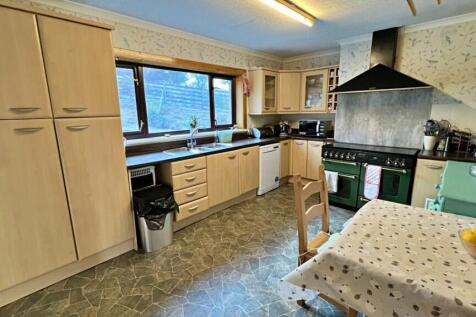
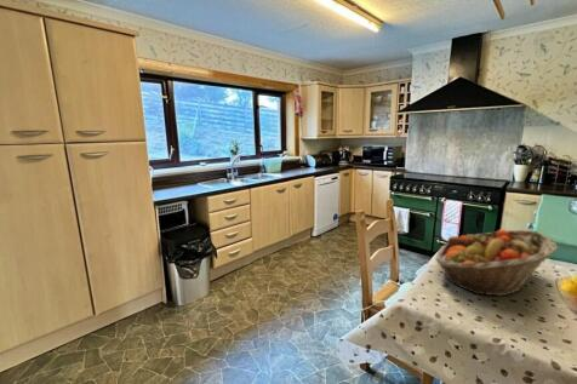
+ fruit basket (489, 256)
